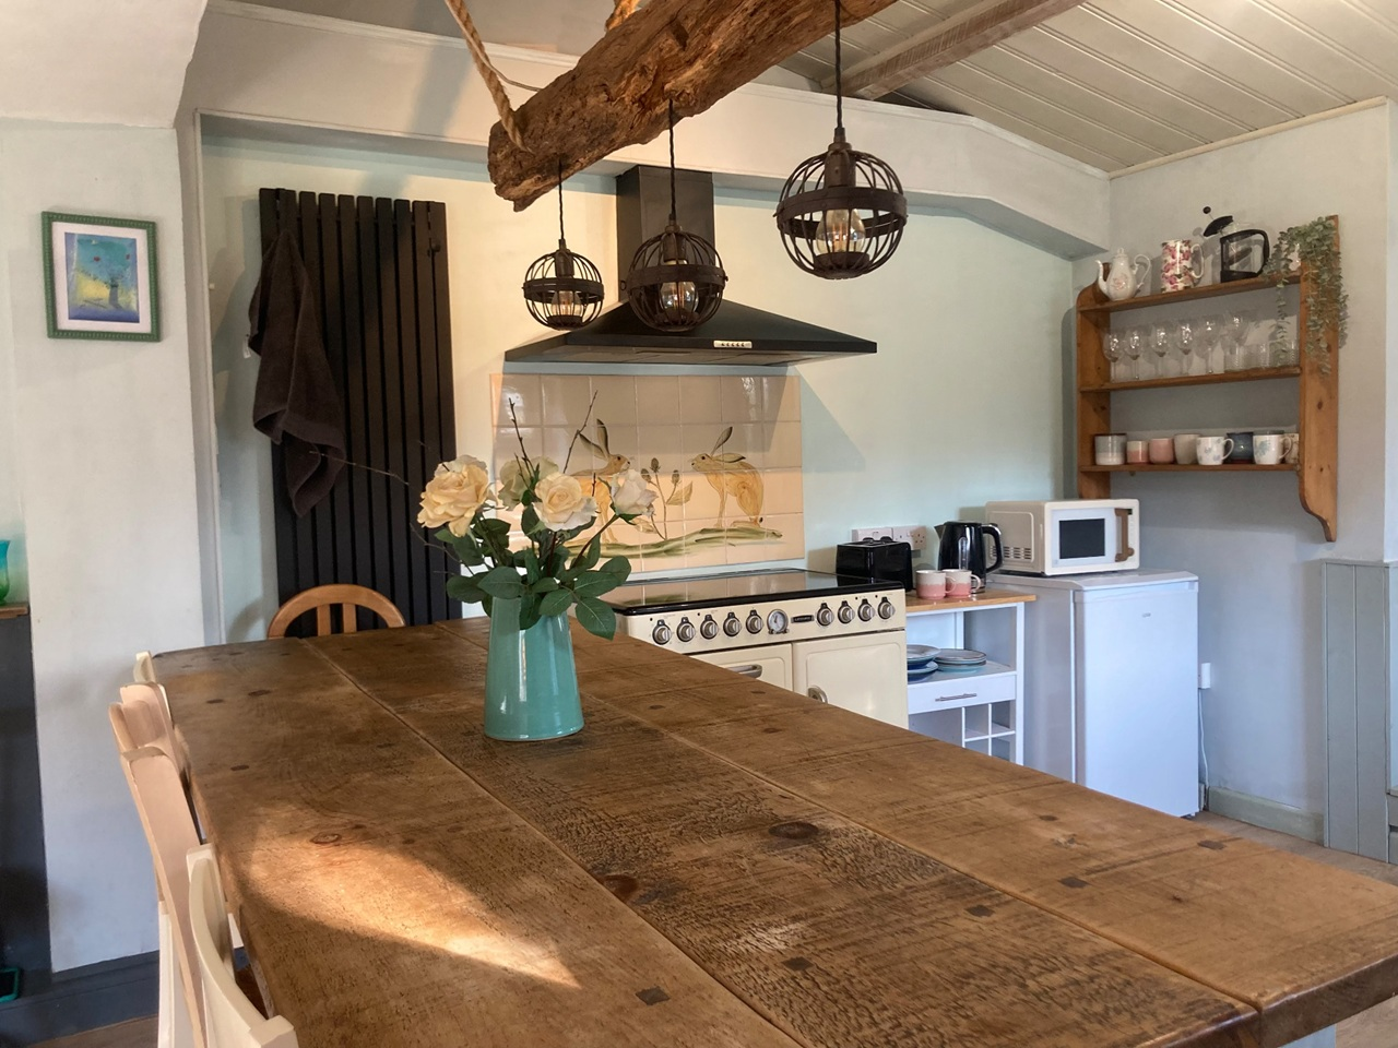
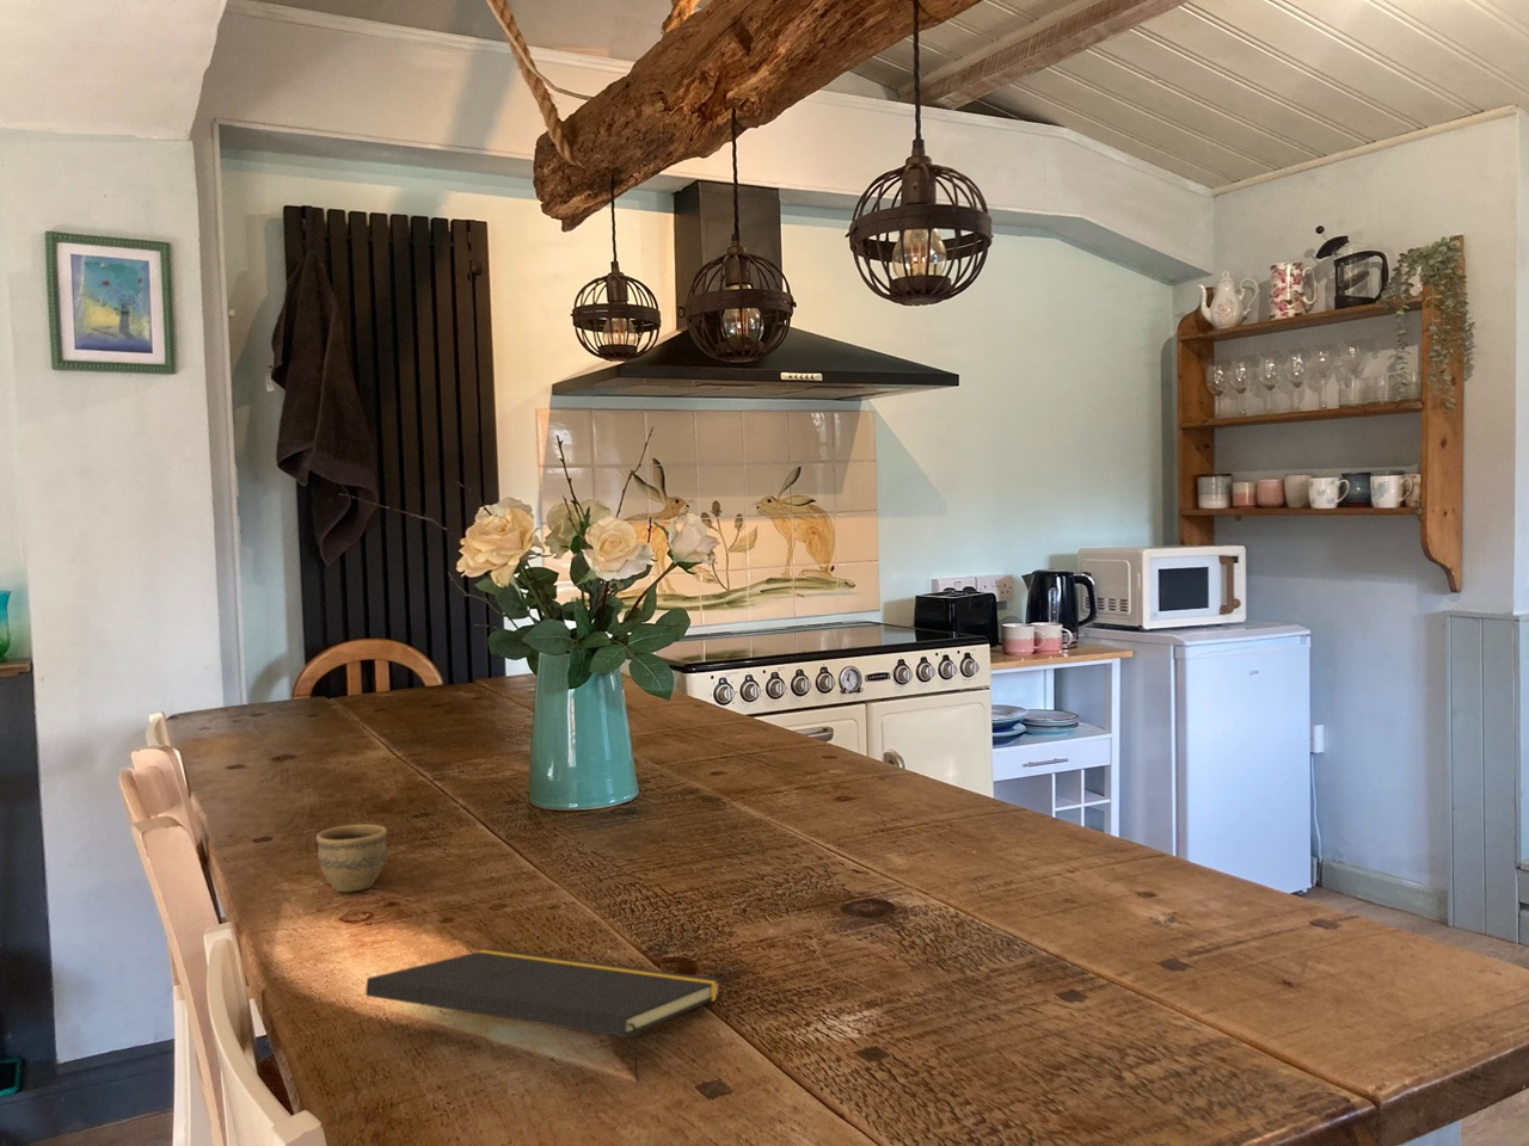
+ cup (349, 856)
+ notepad (549, 987)
